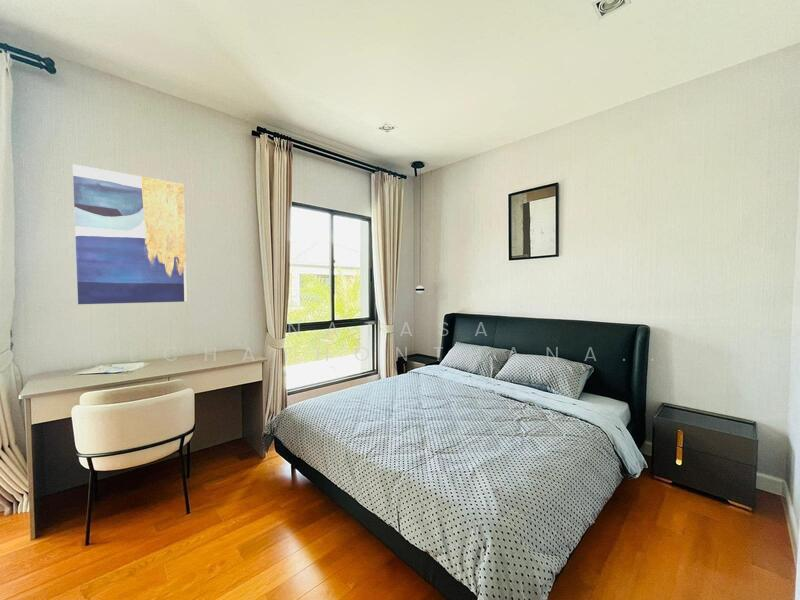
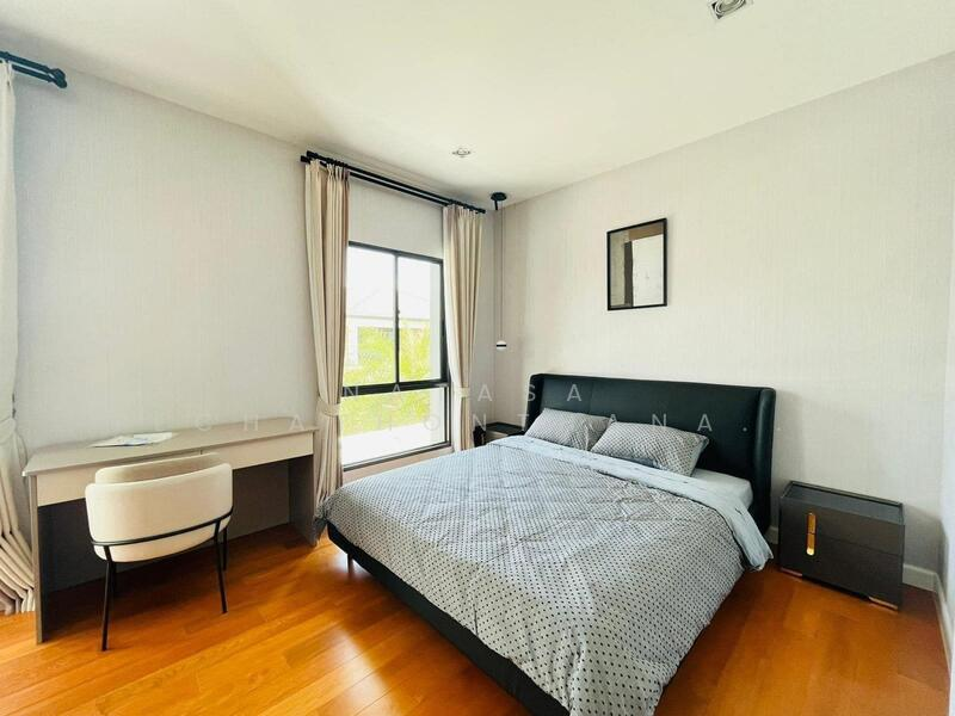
- wall art (134, 239)
